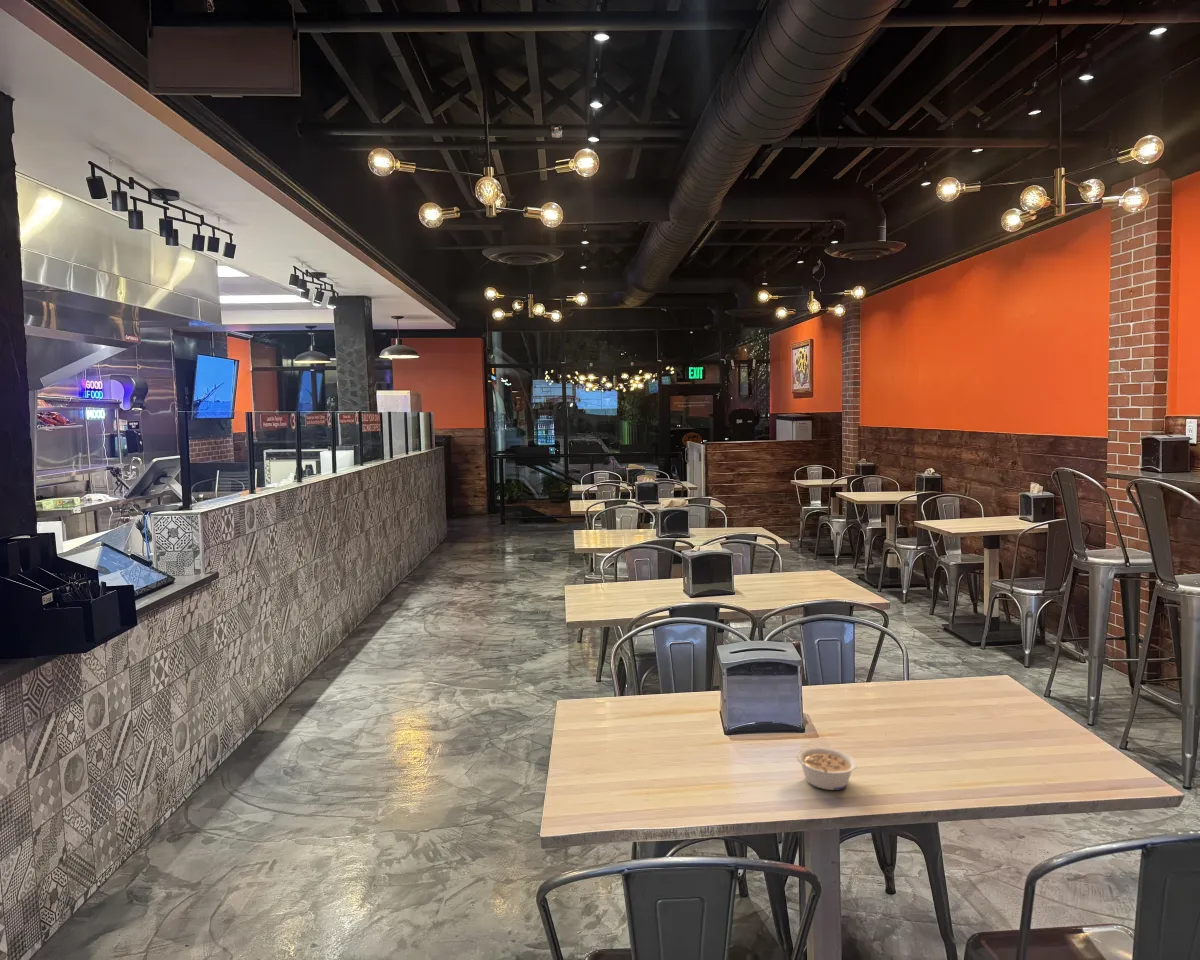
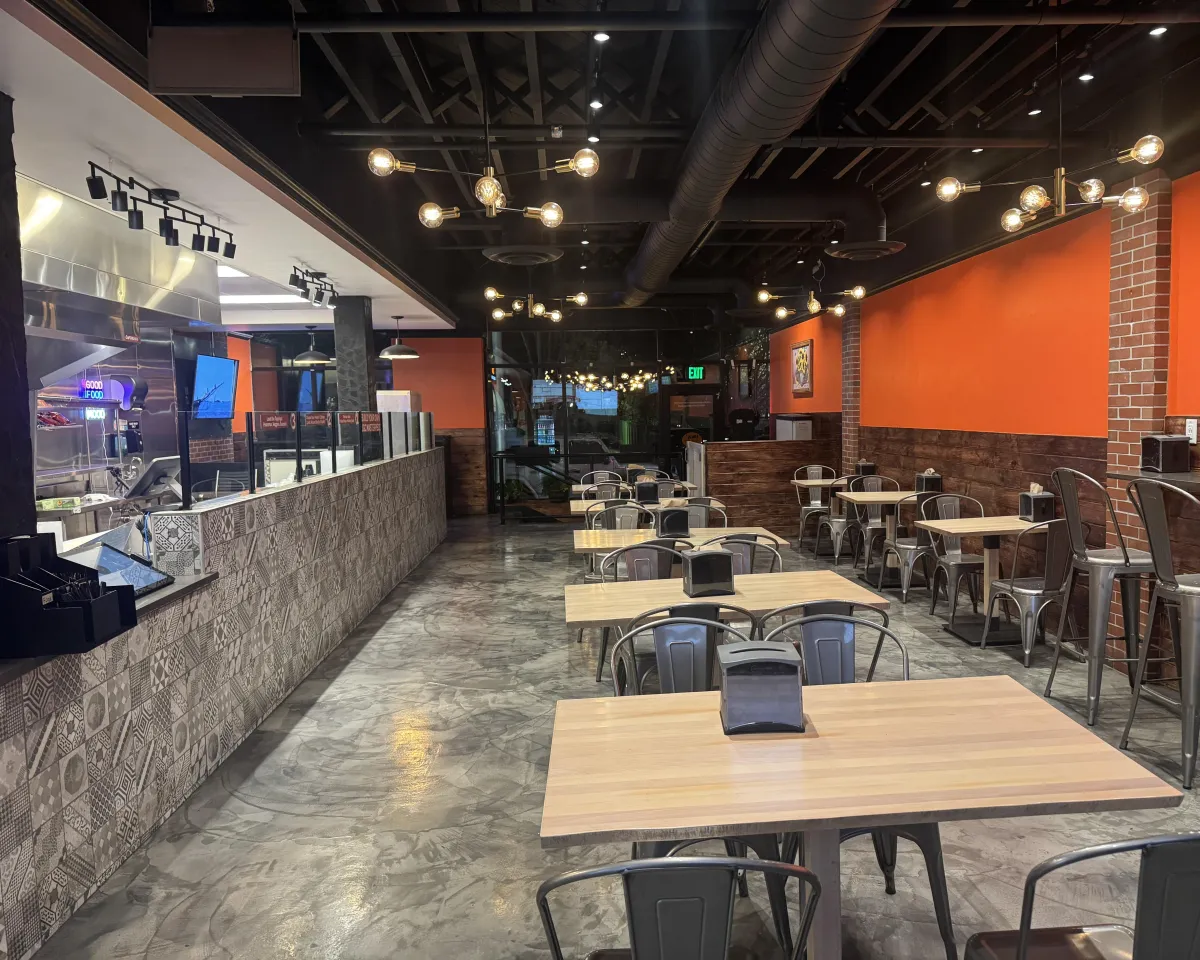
- legume (827, 768)
